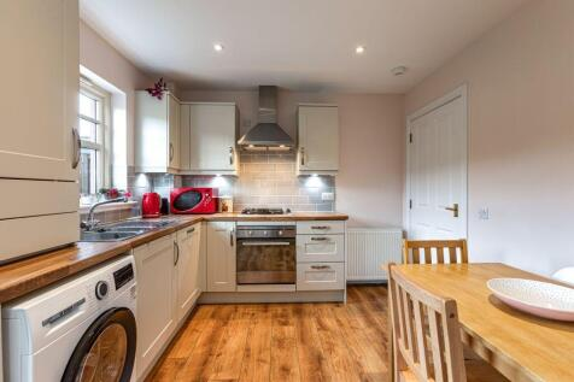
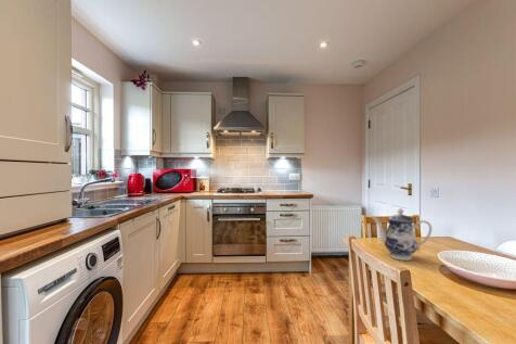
+ teapot (400, 232)
